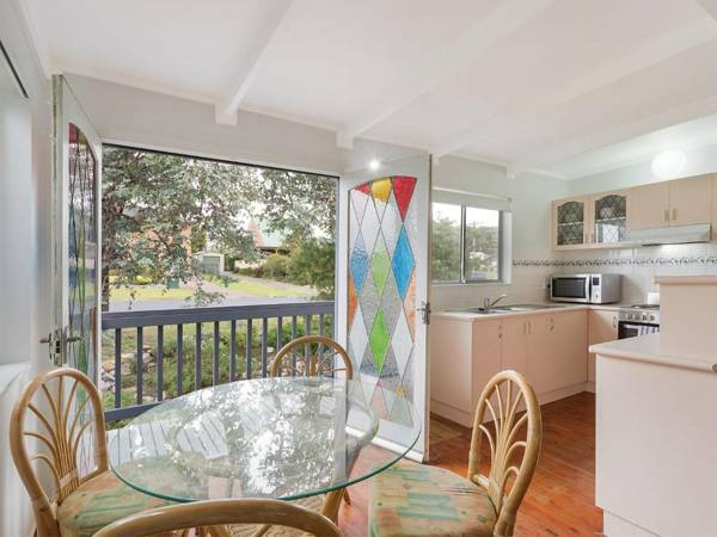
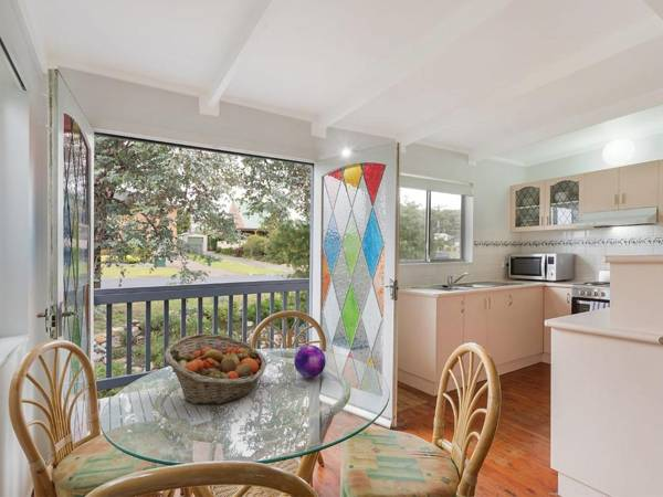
+ decorative orb (309, 361)
+ fruit basket (218, 364)
